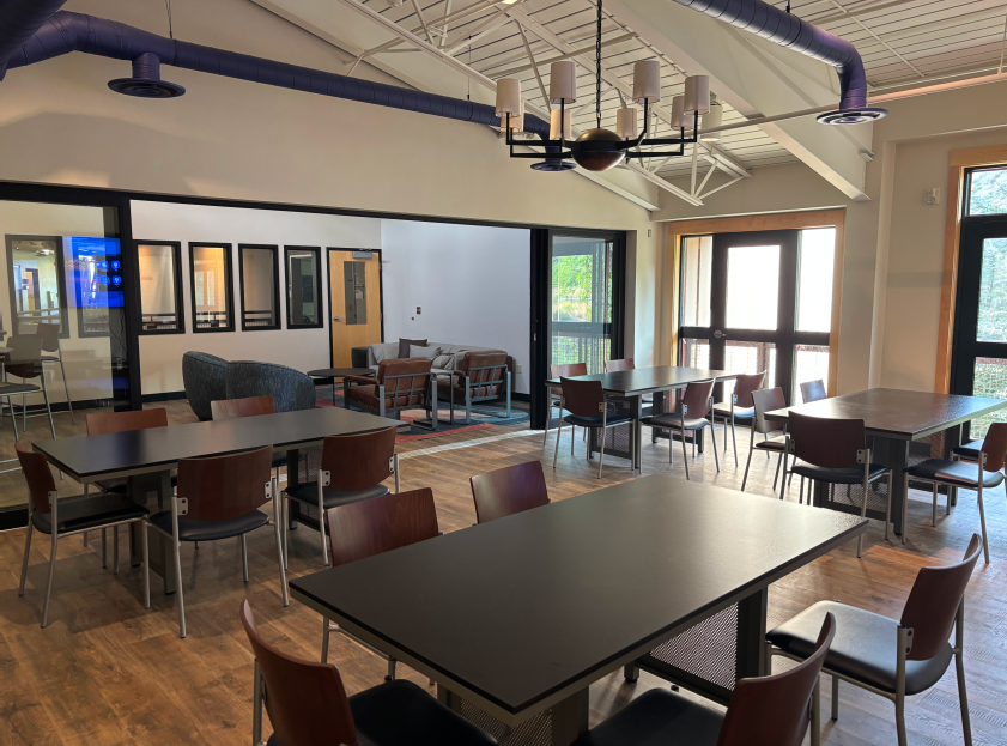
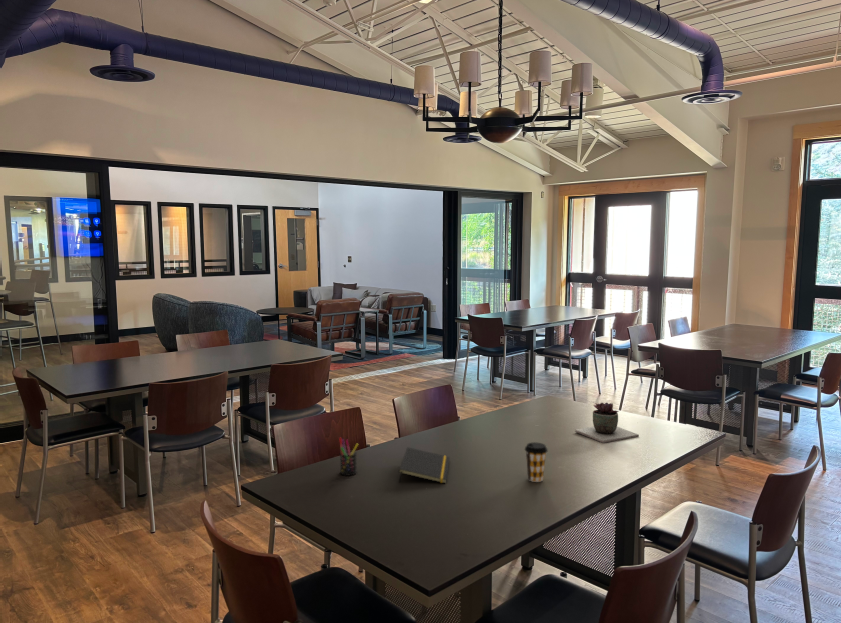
+ succulent plant (607, 418)
+ coffee cup (535, 462)
+ notepad (425, 464)
+ pen holder (346, 456)
